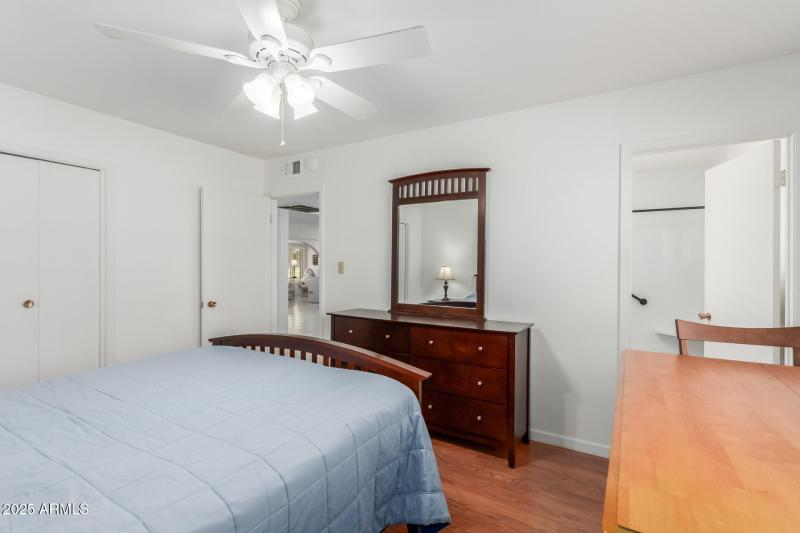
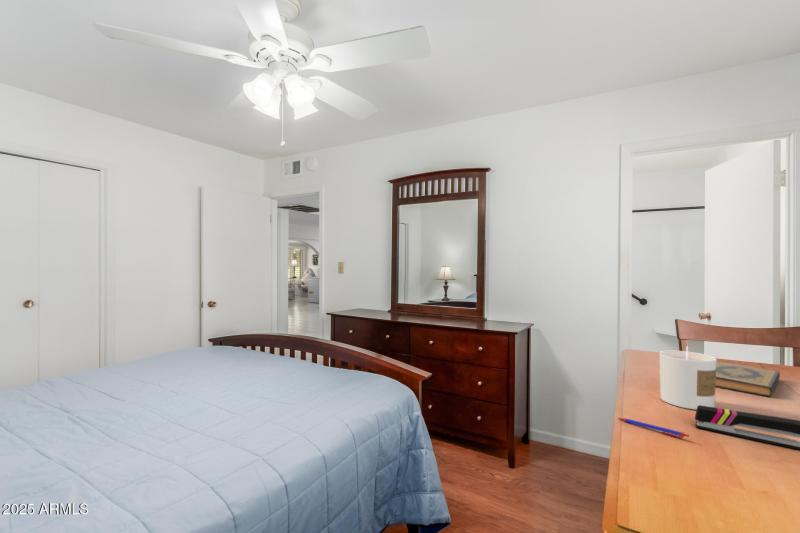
+ hardback book (737, 376)
+ stapler (750, 424)
+ candle (686, 374)
+ pen (650, 426)
